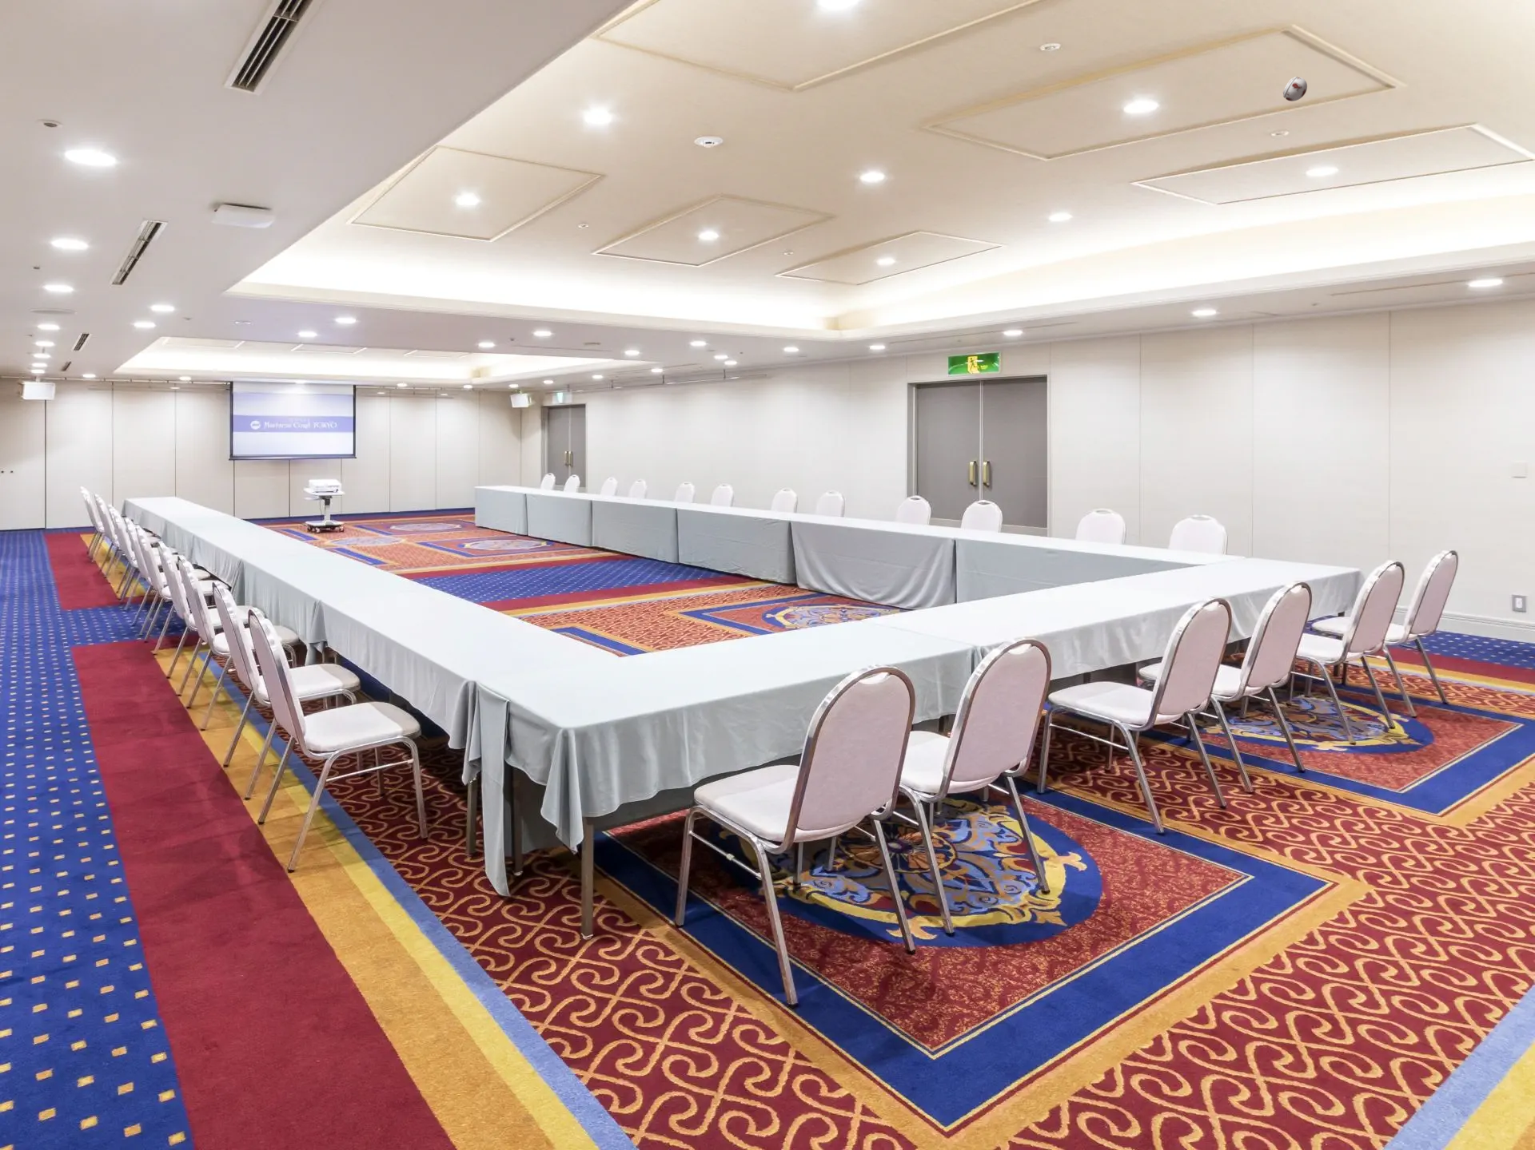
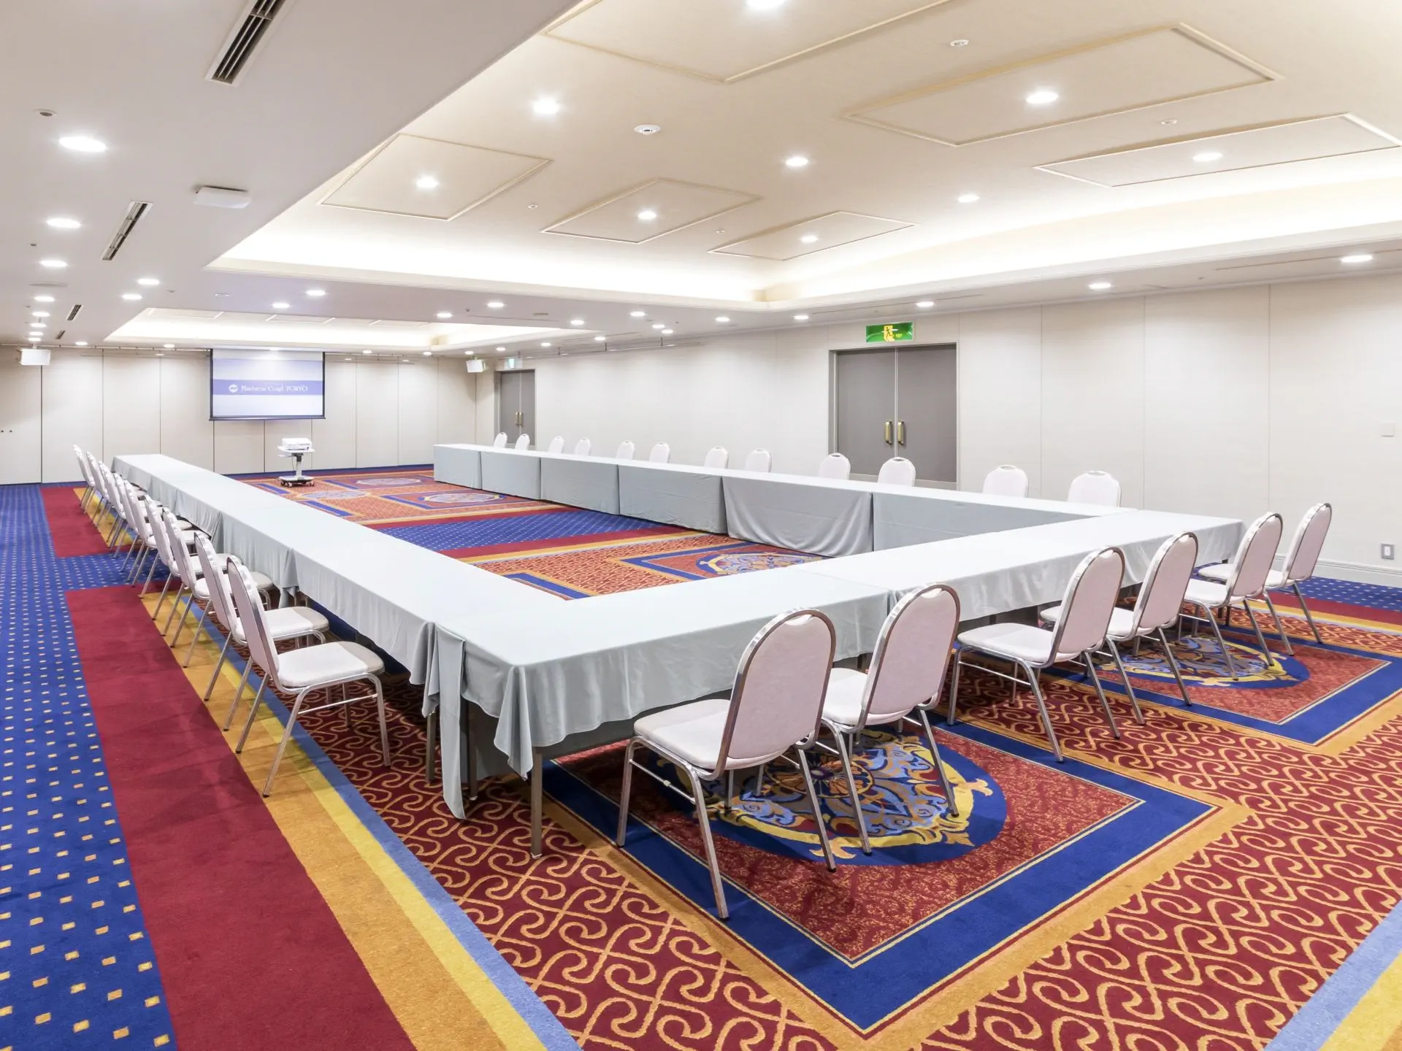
- smoke detector (1294, 88)
